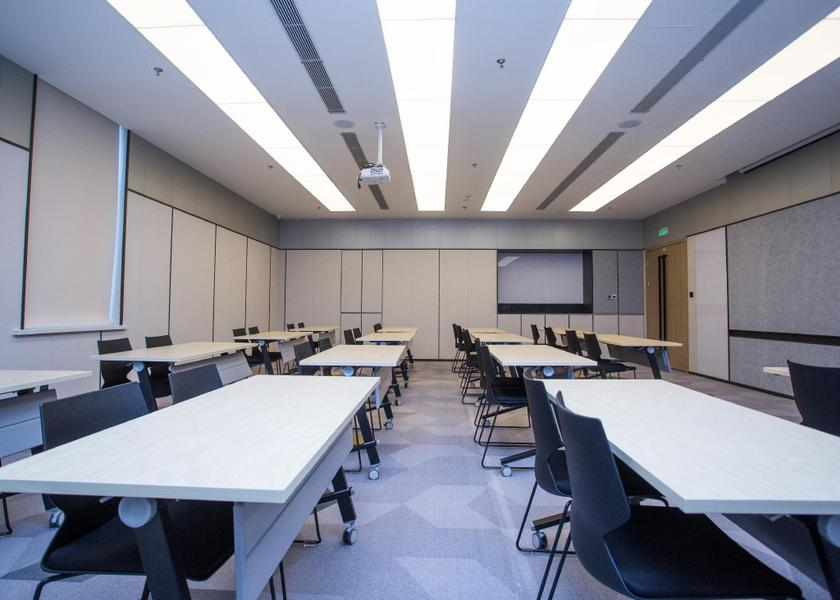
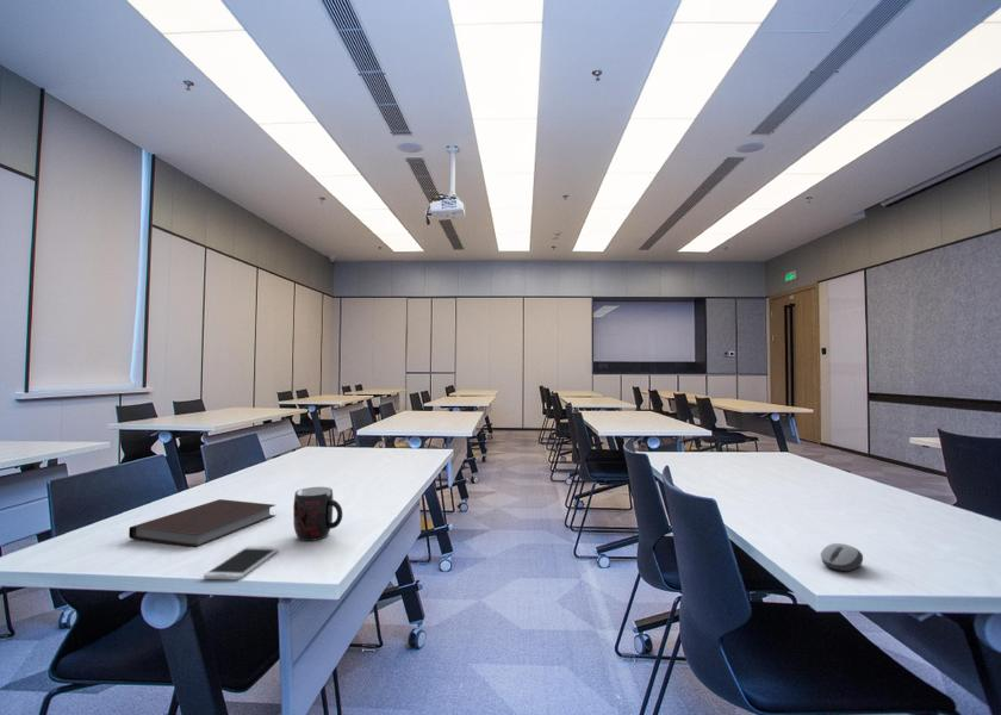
+ notebook (207, 520)
+ mug (318, 514)
+ computer mouse (841, 555)
+ smartphone (243, 561)
